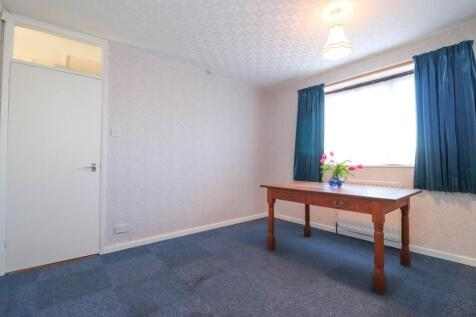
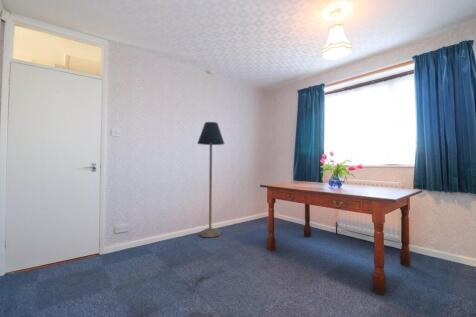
+ floor lamp (210, 178)
